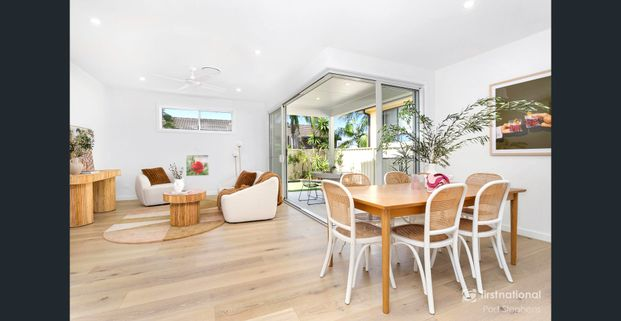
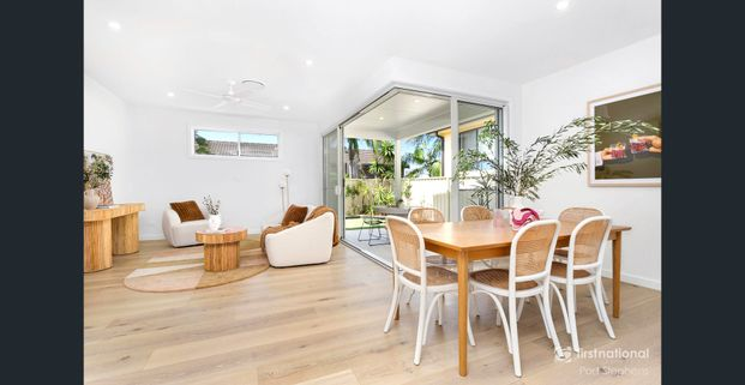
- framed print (197, 165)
